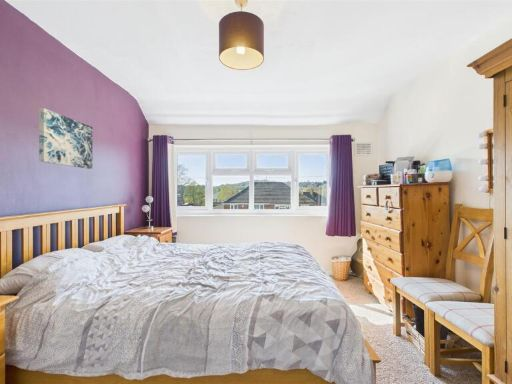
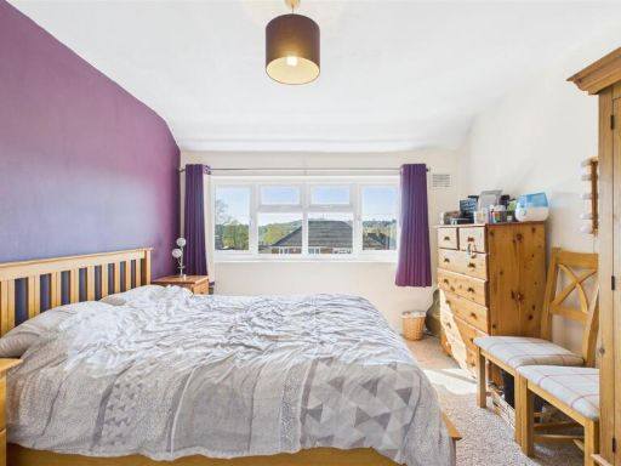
- wall art (68, 142)
